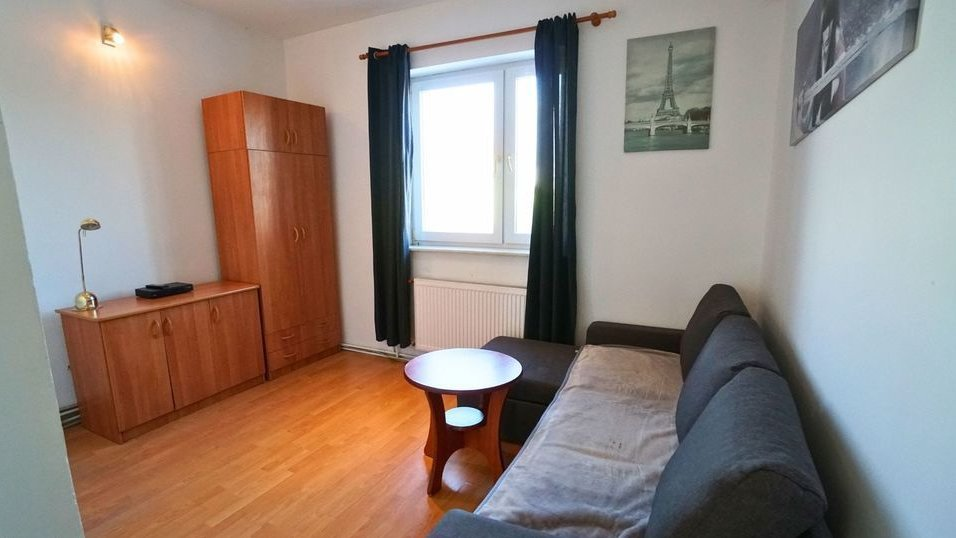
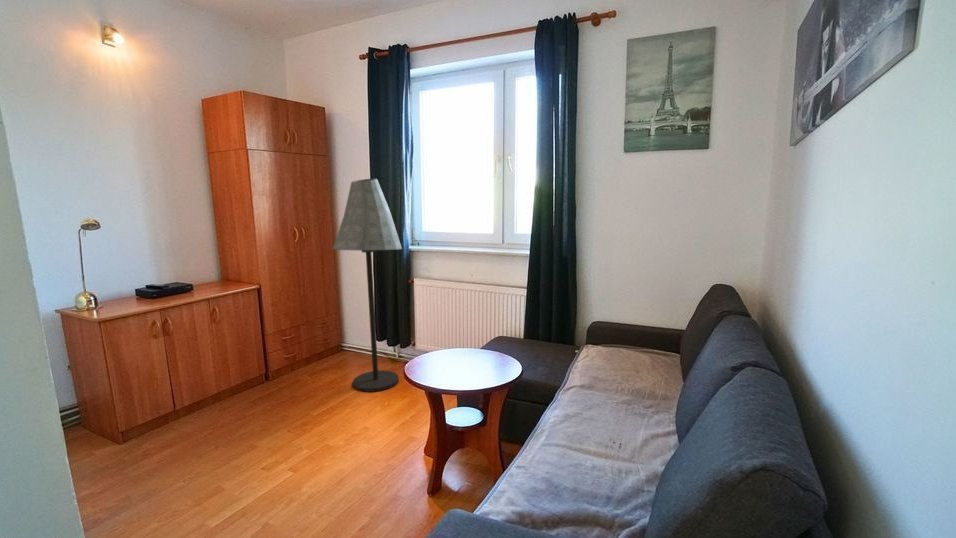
+ floor lamp (370, 283)
